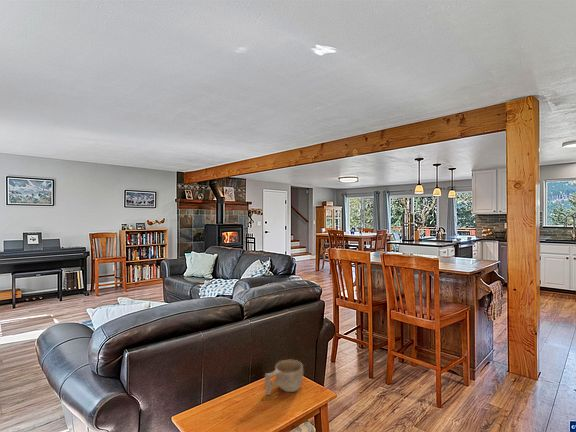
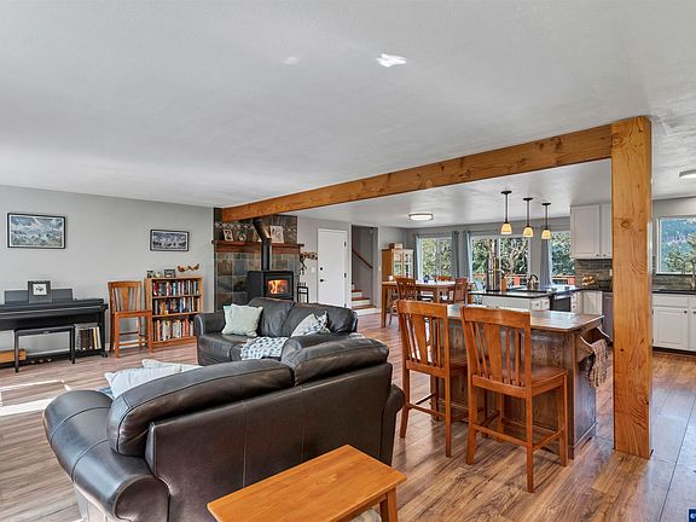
- cup (283, 378)
